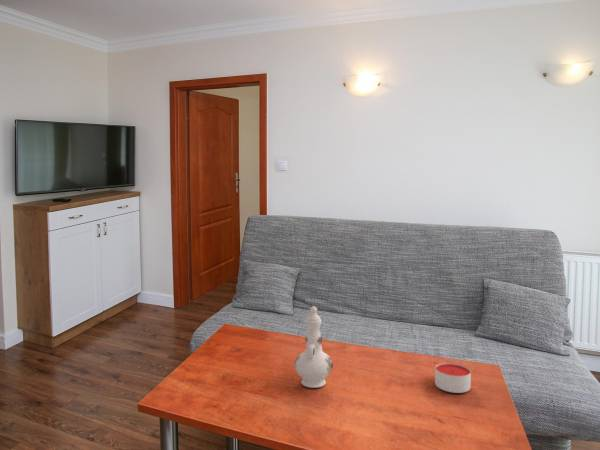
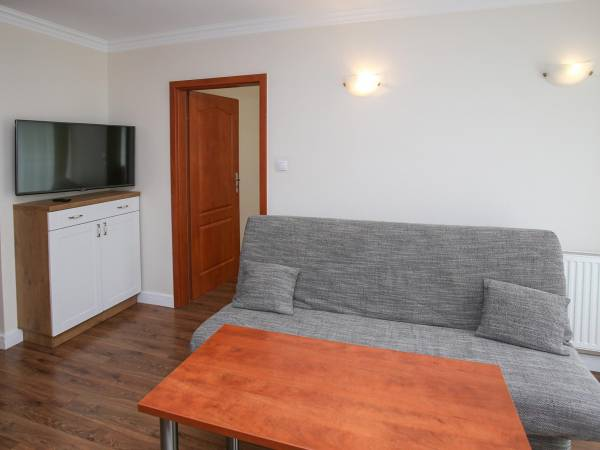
- chinaware (314, 343)
- candle (452, 376)
